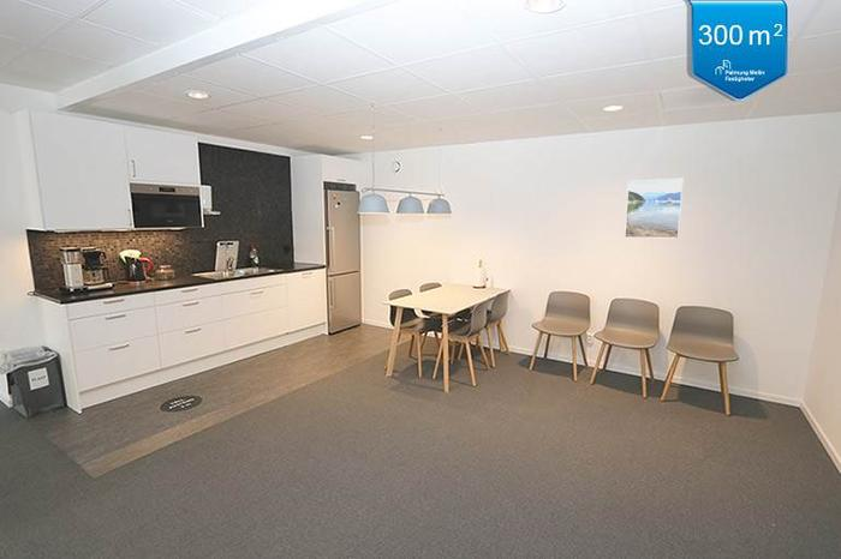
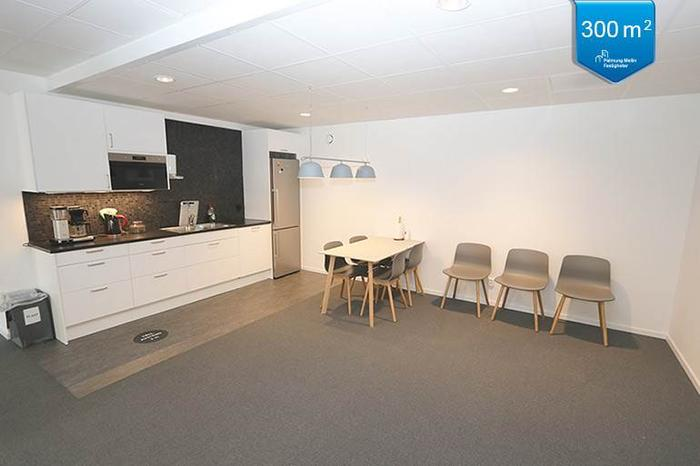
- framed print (652, 209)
